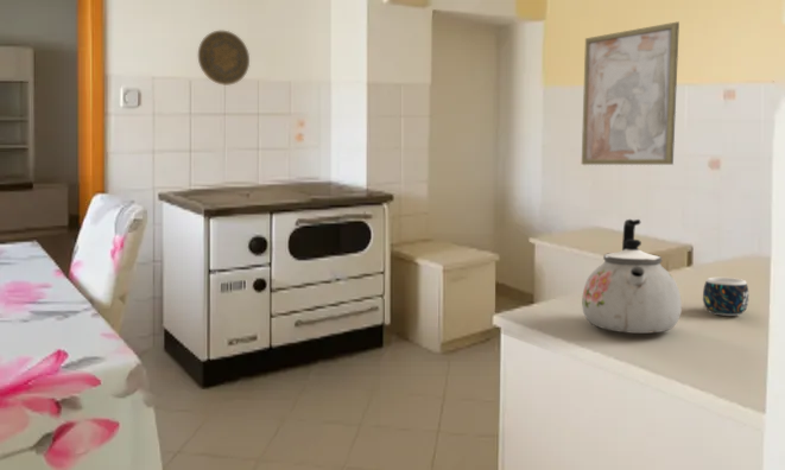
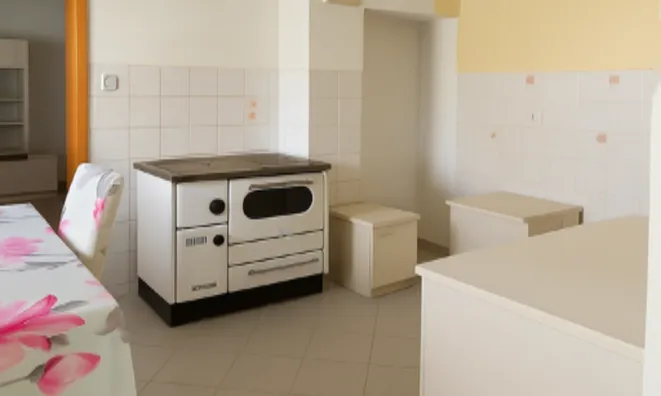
- decorative plate (224, 57)
- kettle (632, 273)
- mug (726, 294)
- wall art (626, 97)
